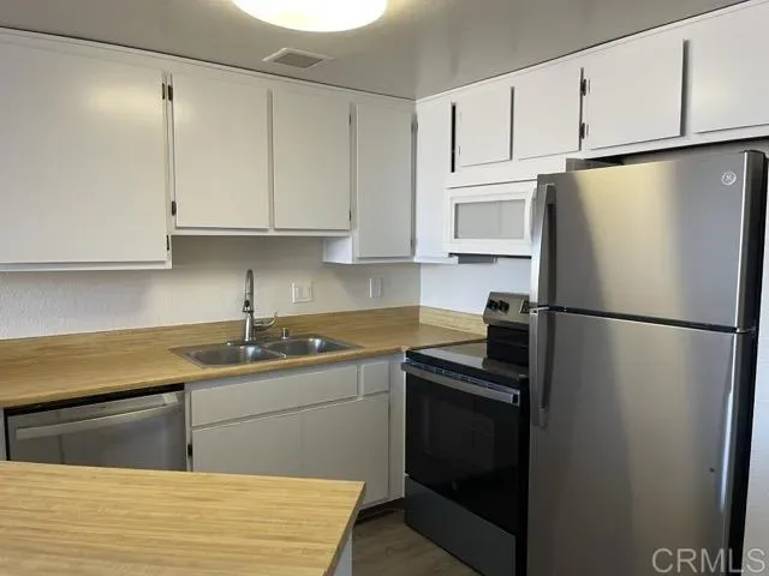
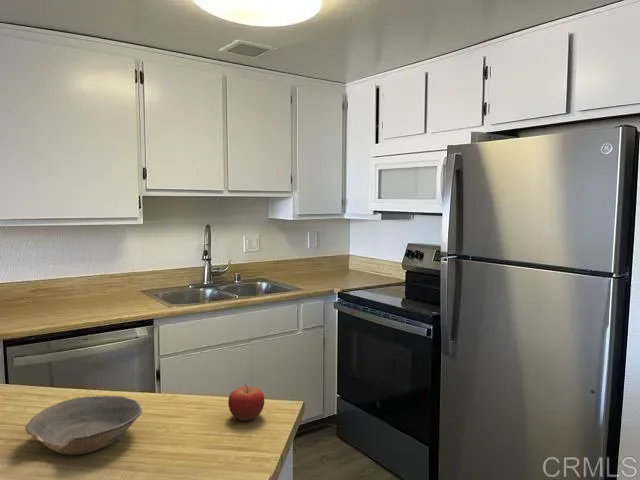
+ bowl (89, 424)
+ fruit (246, 400)
